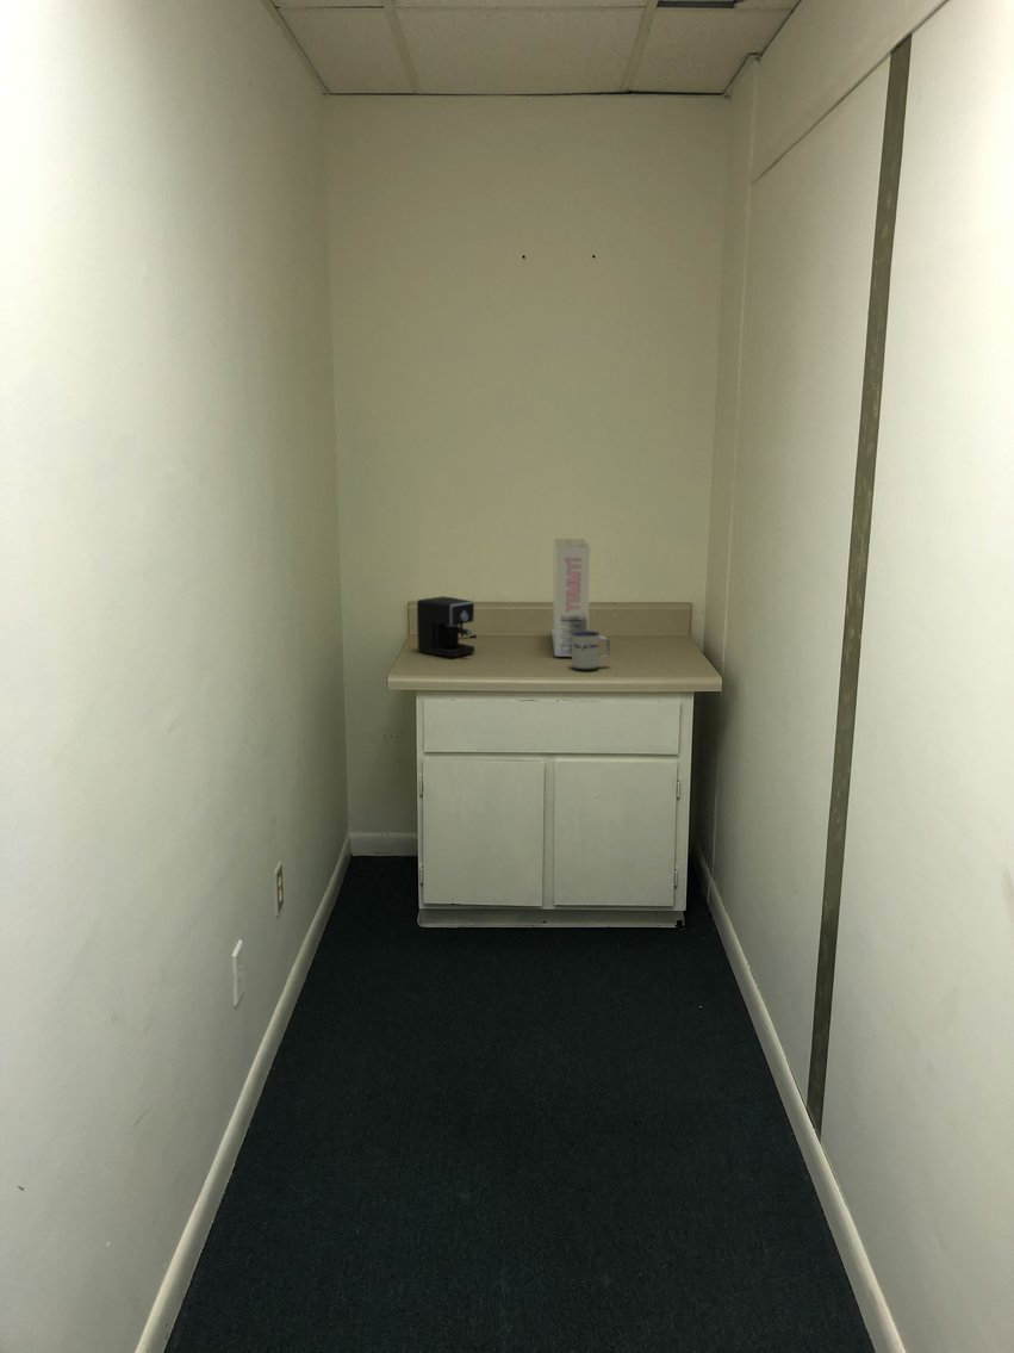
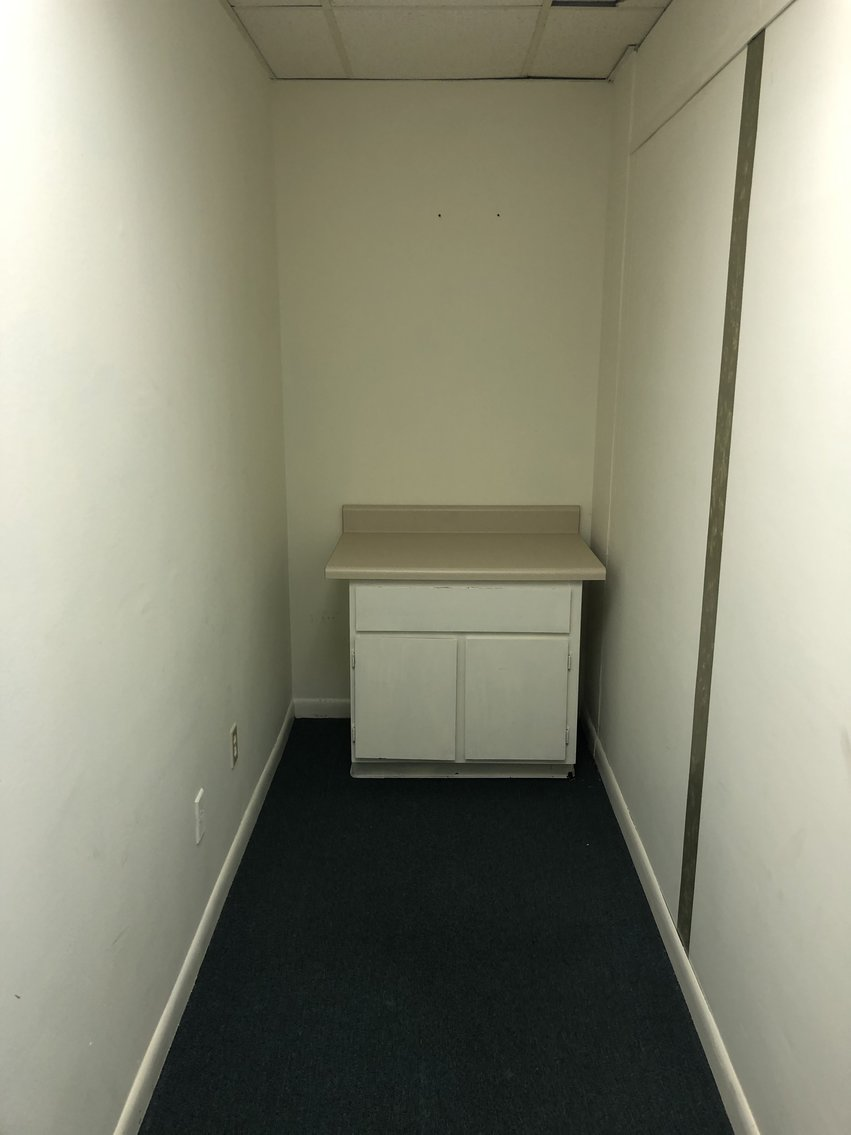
- coffee maker (464, 622)
- cereal box (570, 595)
- mug (590, 650)
